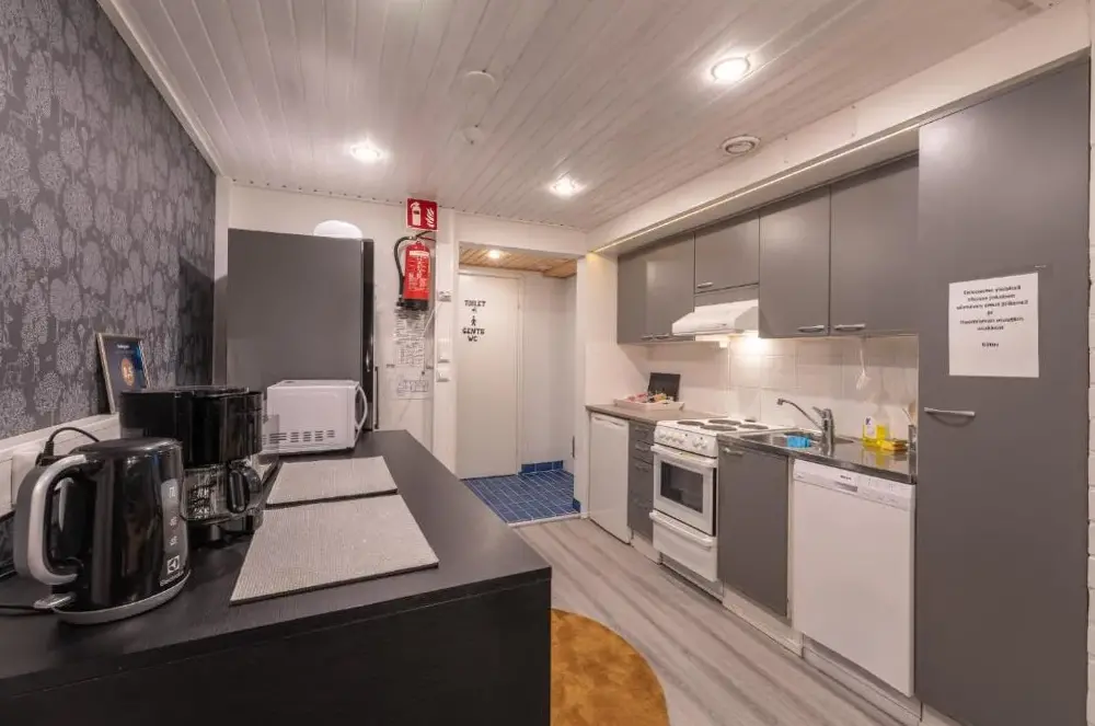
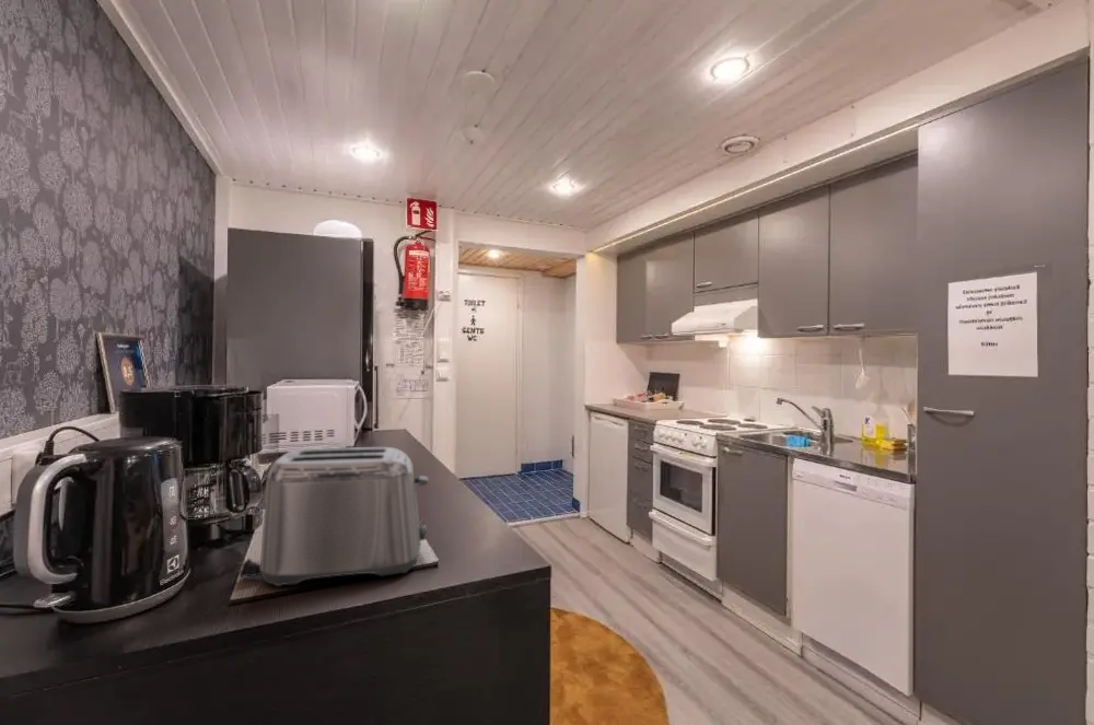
+ toaster (339, 508)
